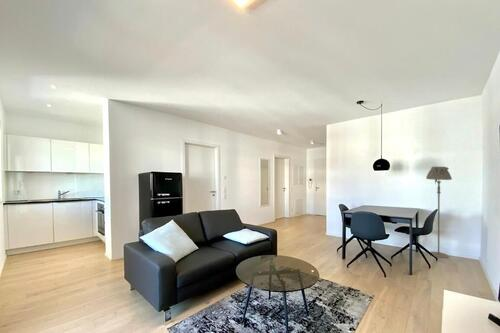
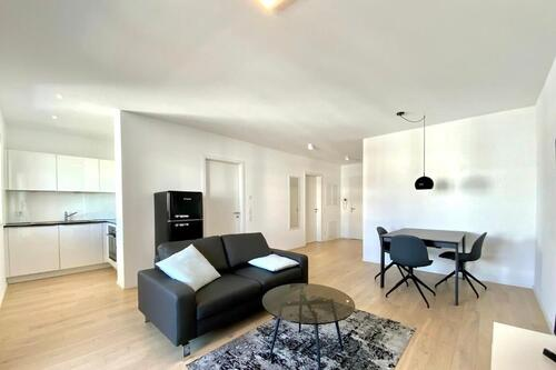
- floor lamp (438, 211)
